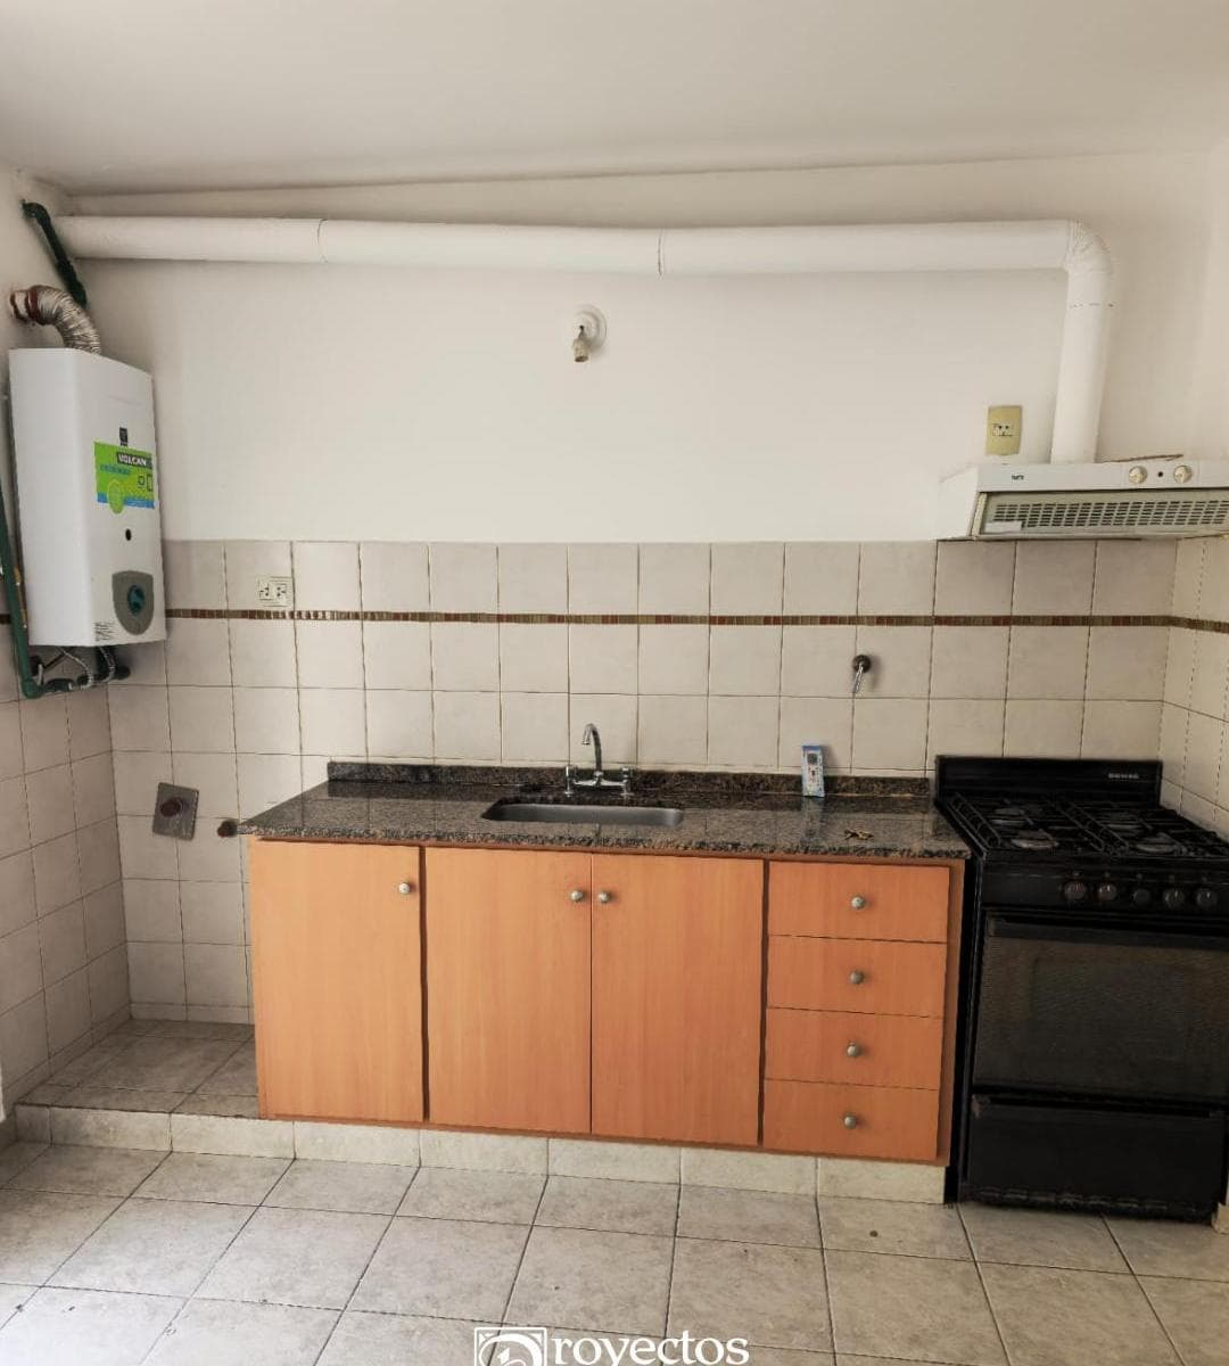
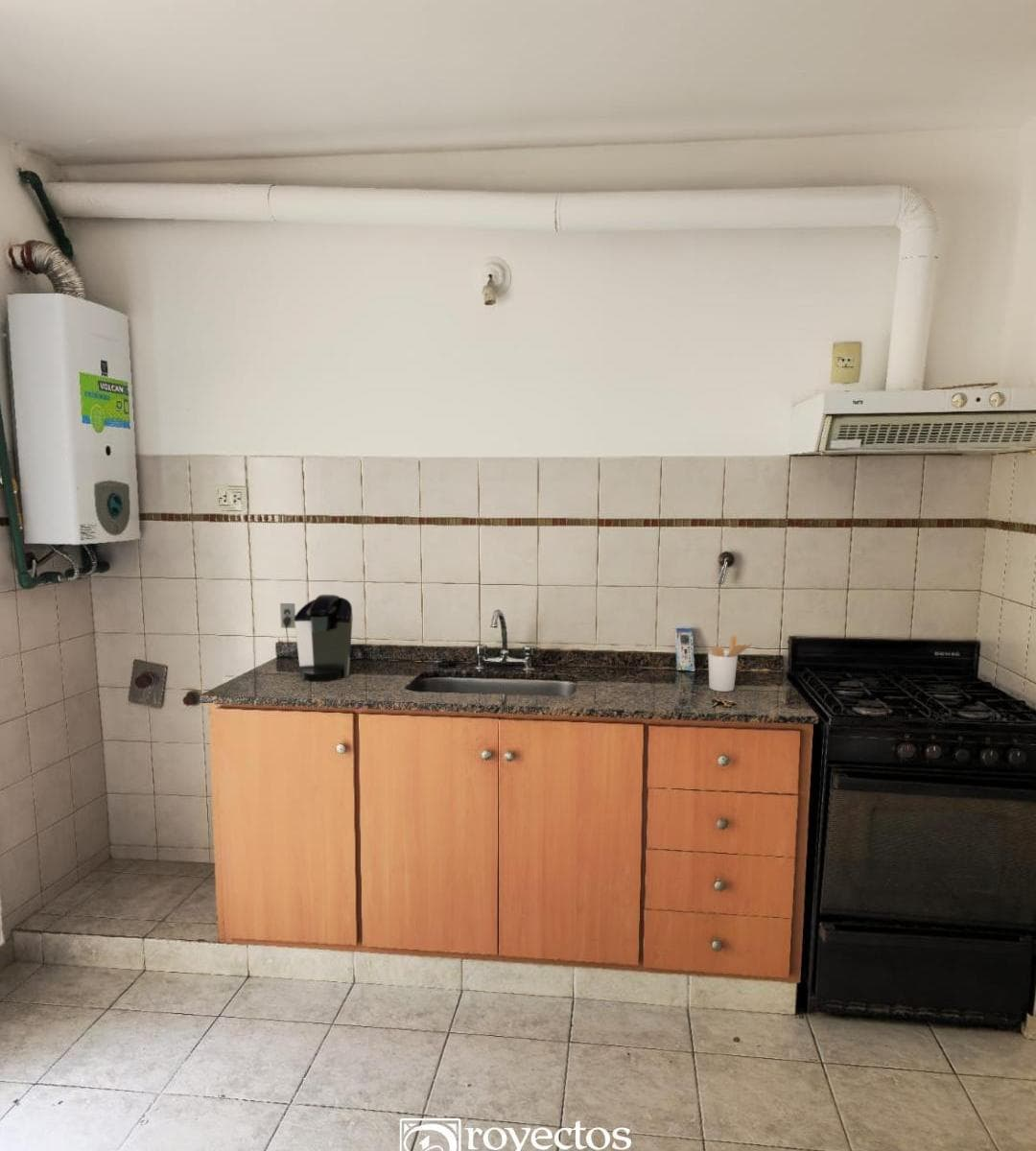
+ coffee maker (311, 634)
+ utensil holder (728, 664)
